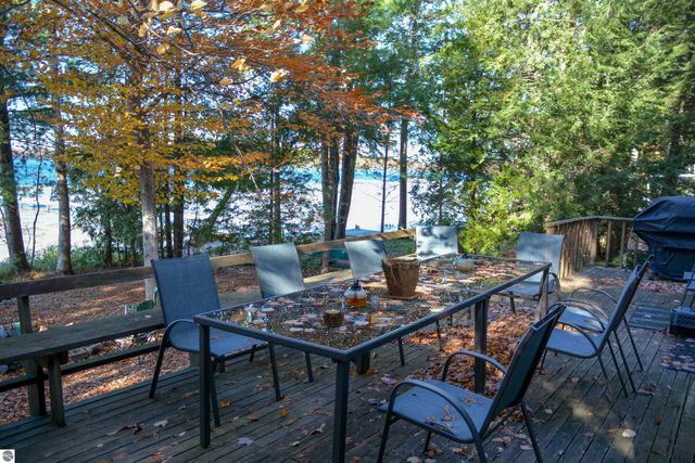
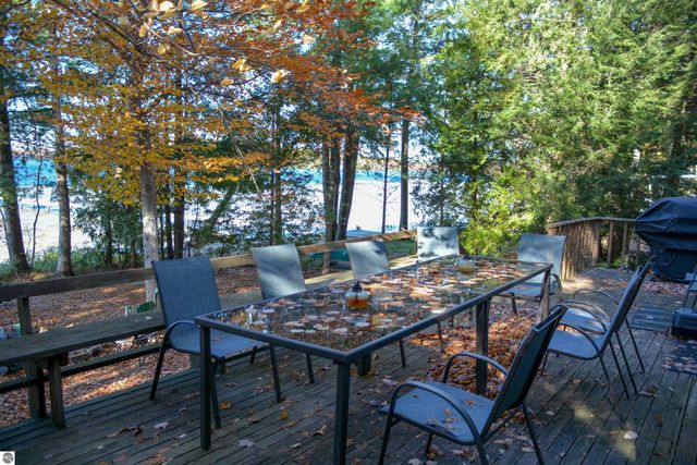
- candle (333, 318)
- plant pot (401, 276)
